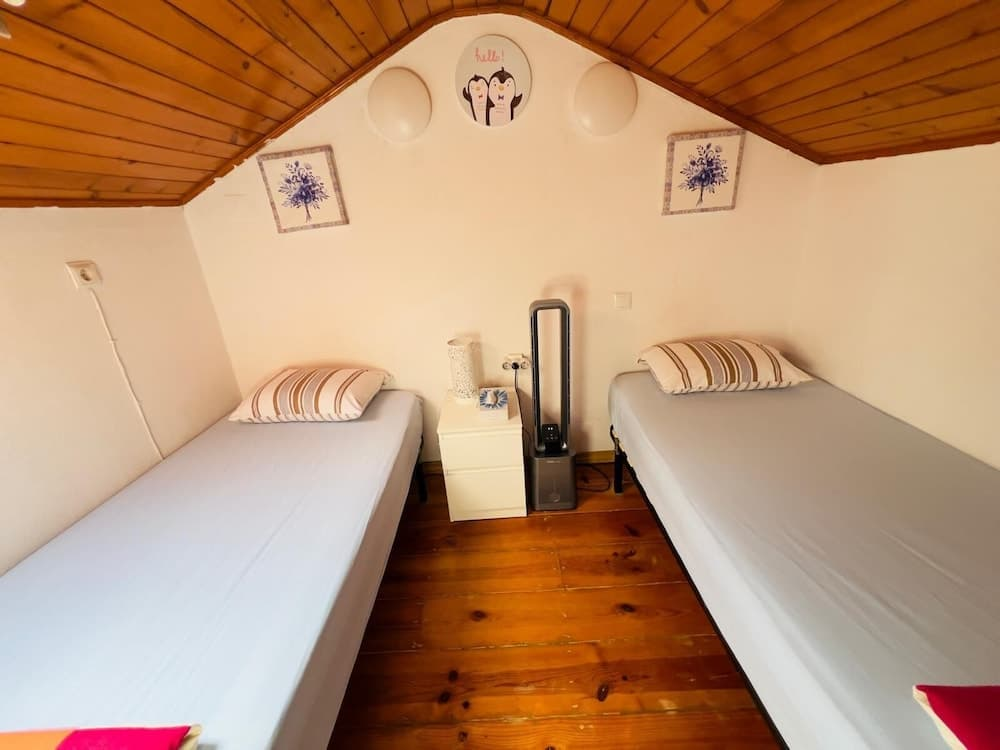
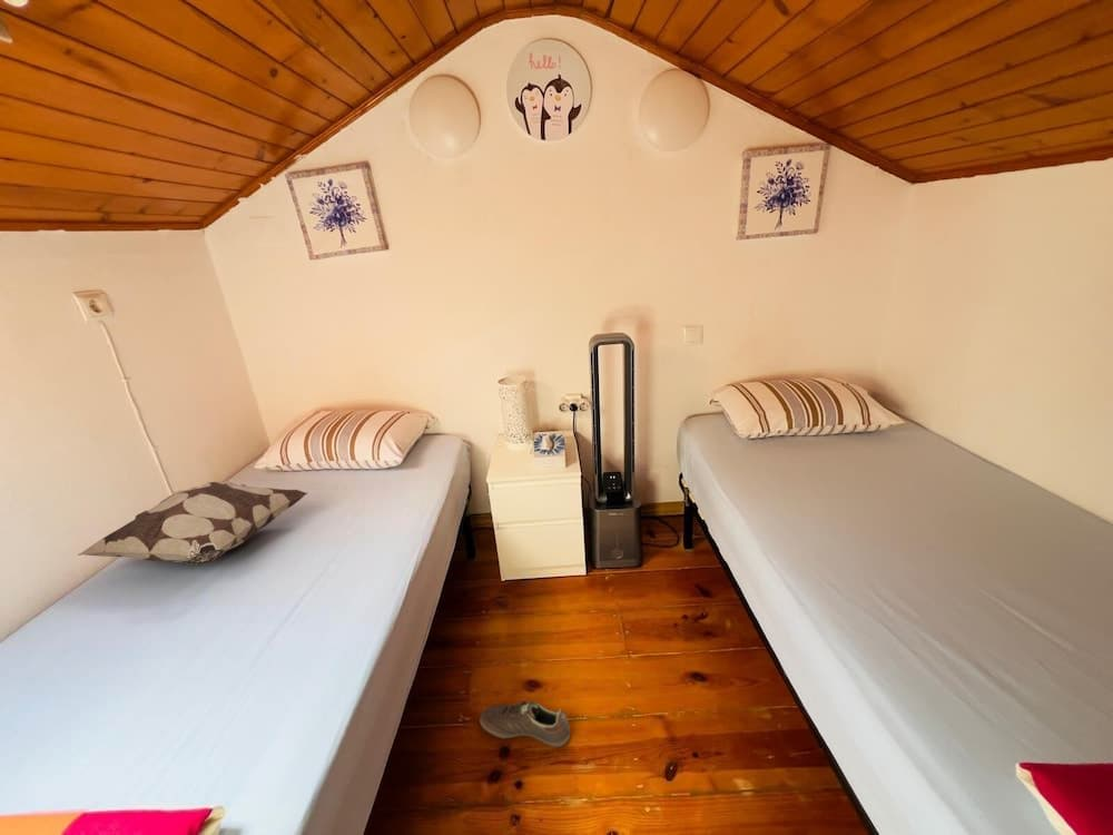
+ sneaker (524, 714)
+ decorative pillow (205, 521)
